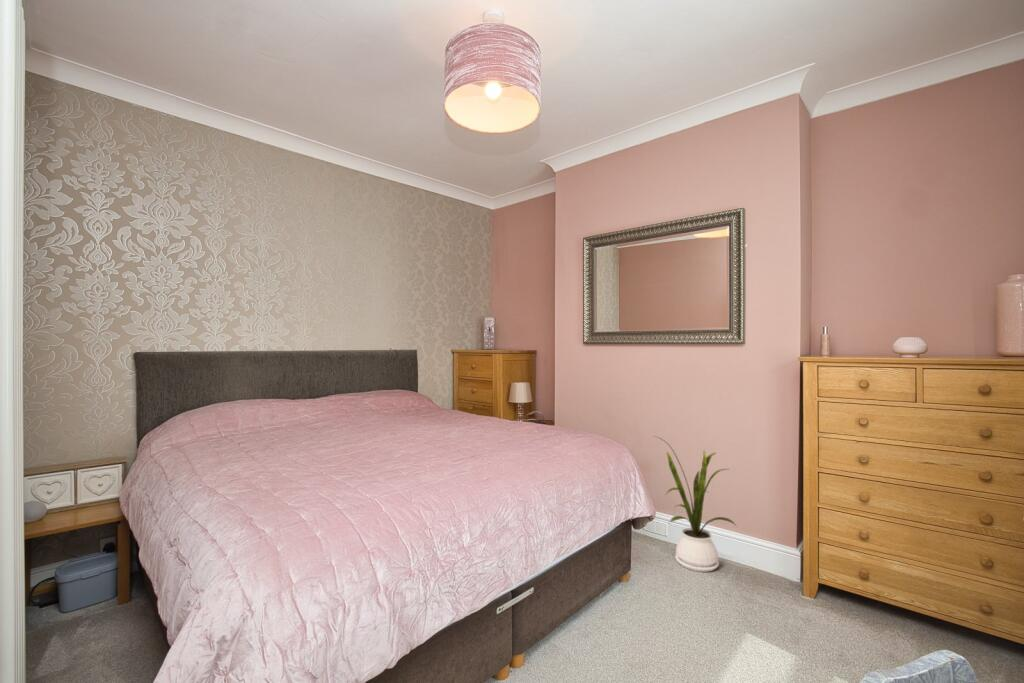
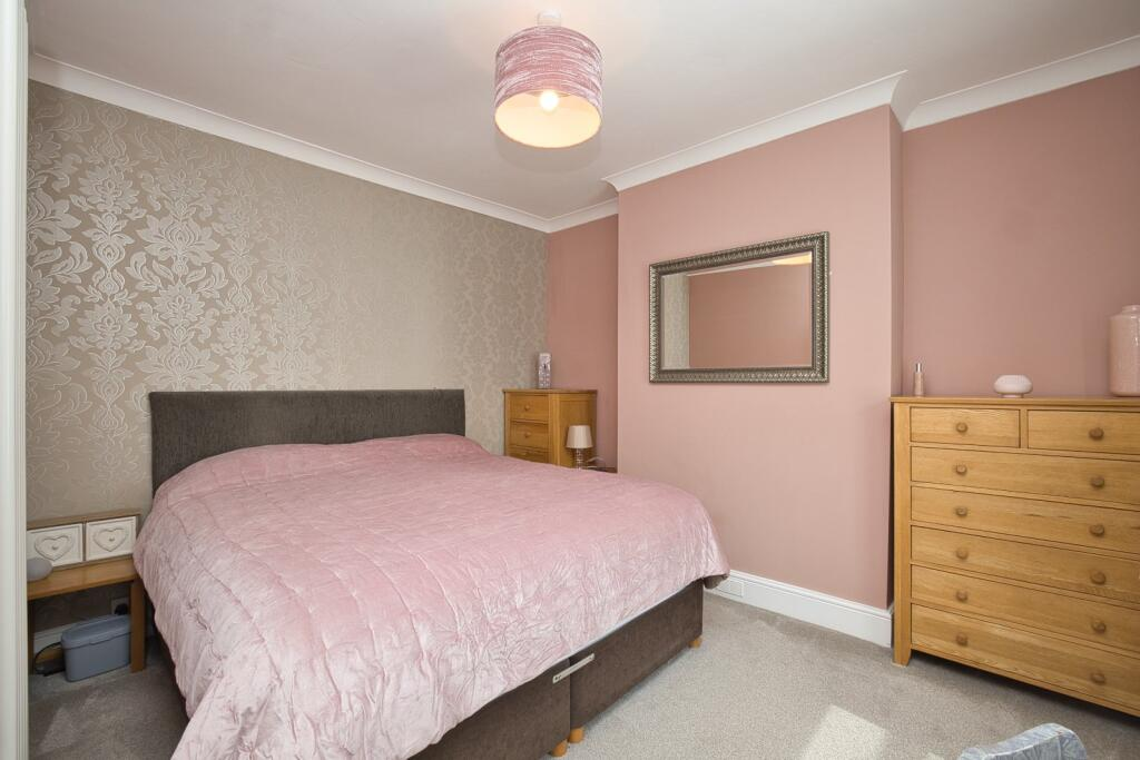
- house plant (691, 500)
